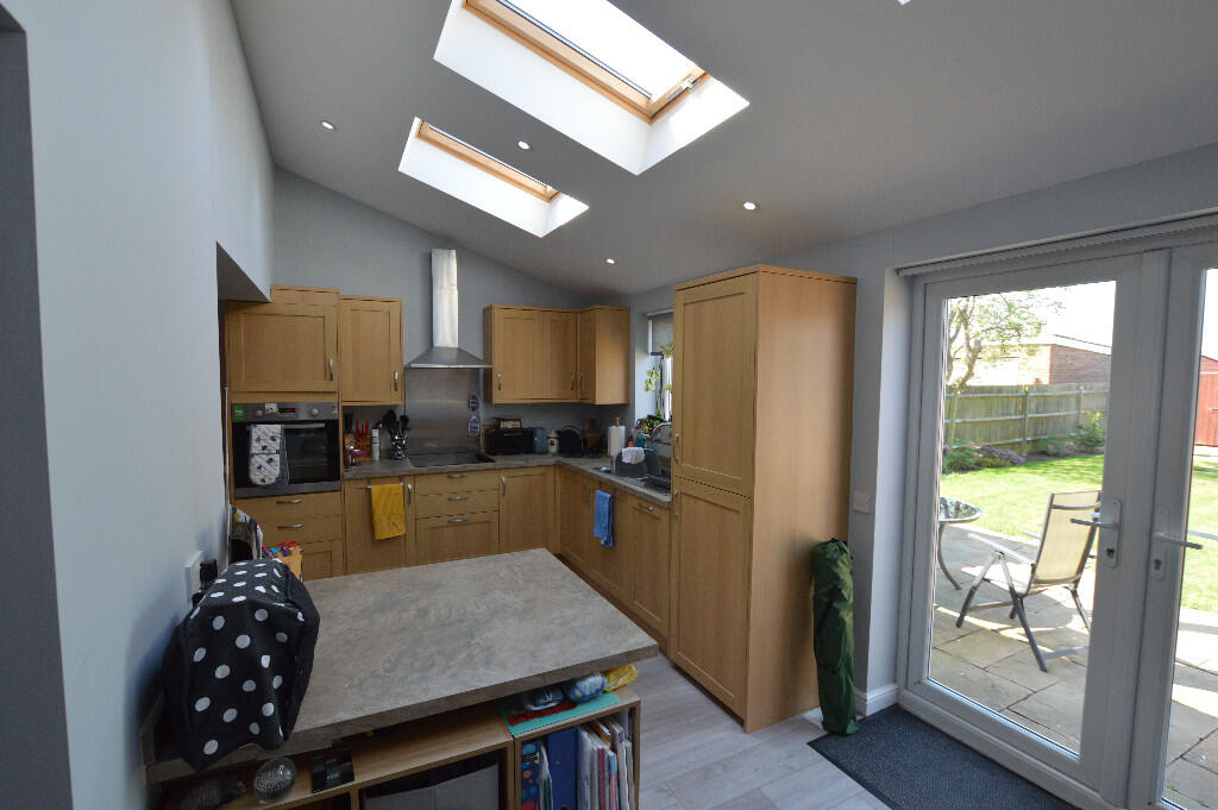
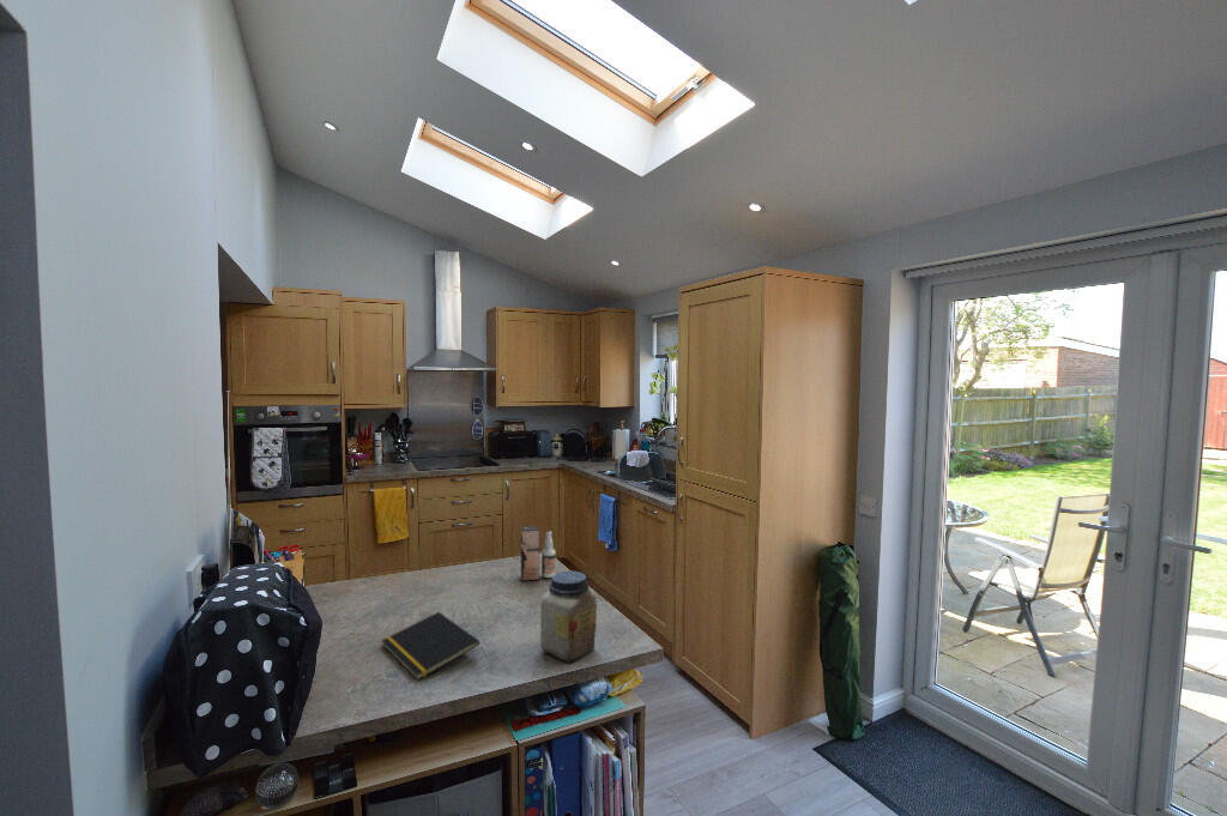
+ jar (568, 612)
+ spray bottle (537, 552)
+ notepad (429, 642)
